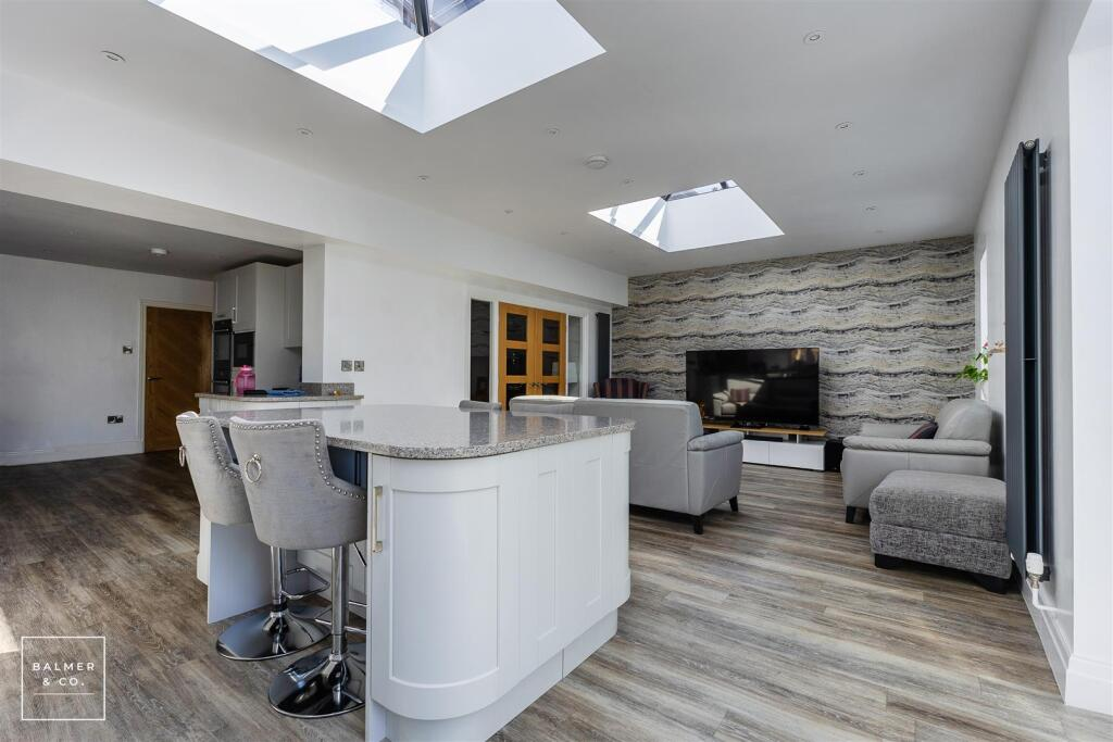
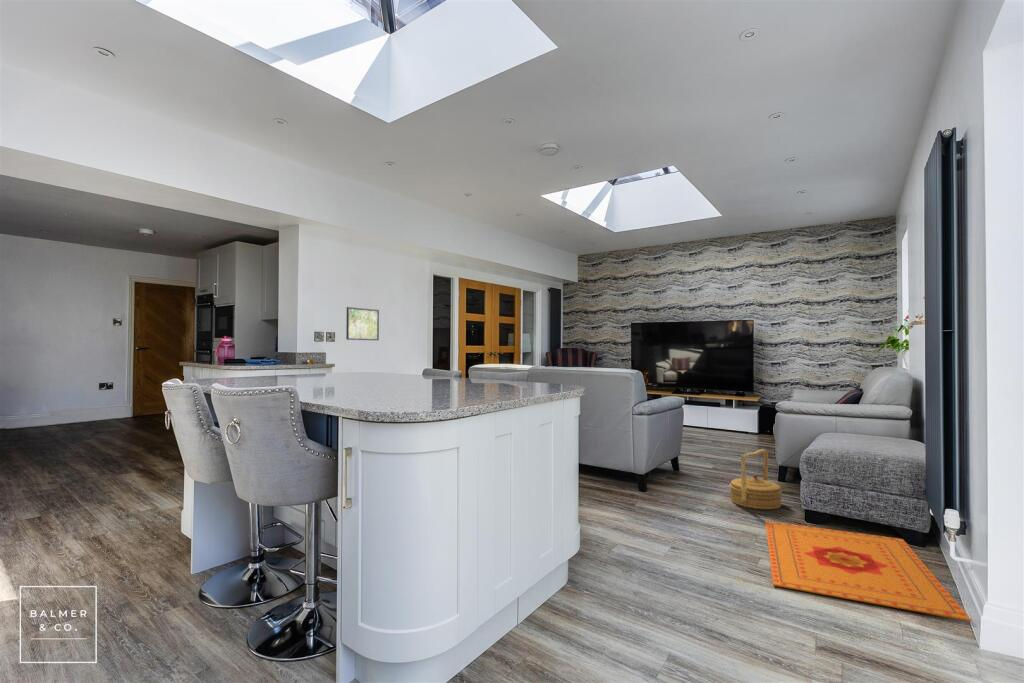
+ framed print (363, 324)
+ basket (755, 476)
+ doormat (845, 559)
